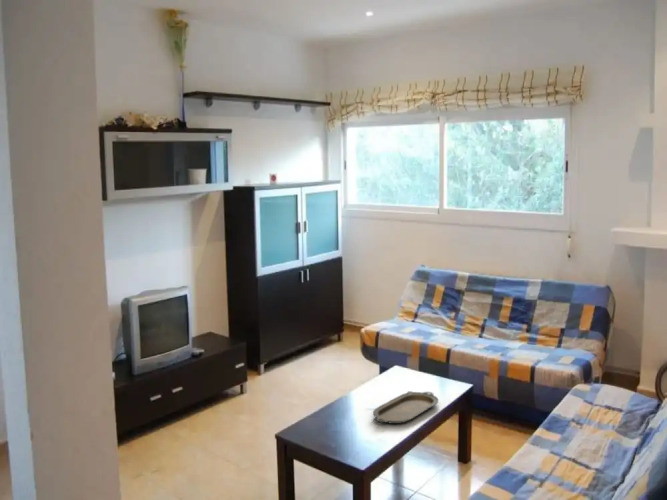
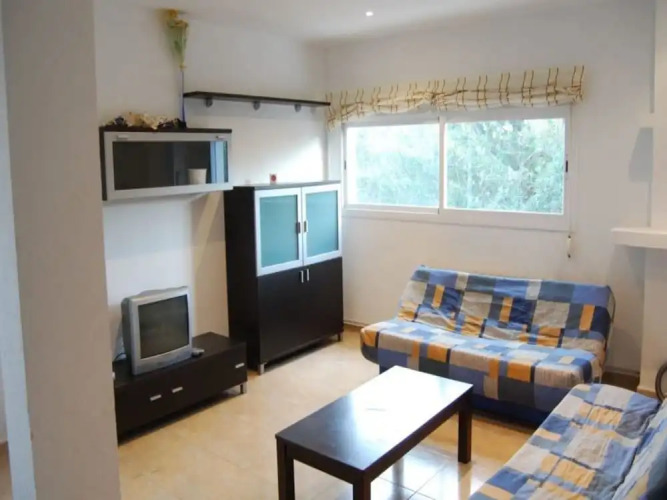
- serving tray (406, 408)
